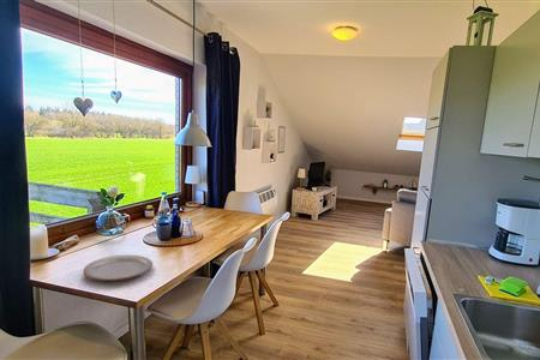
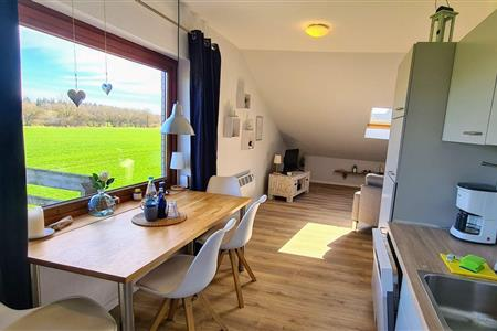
- plate (119, 268)
